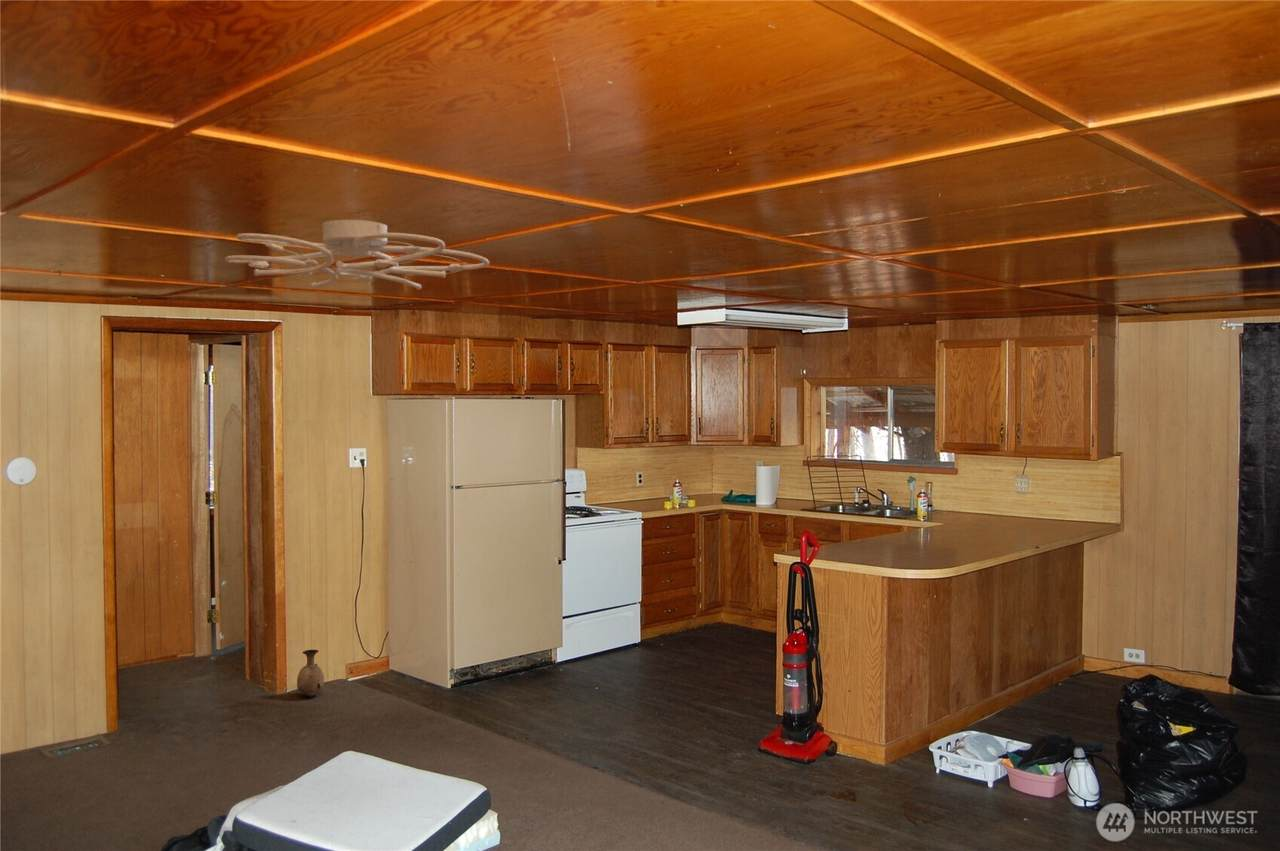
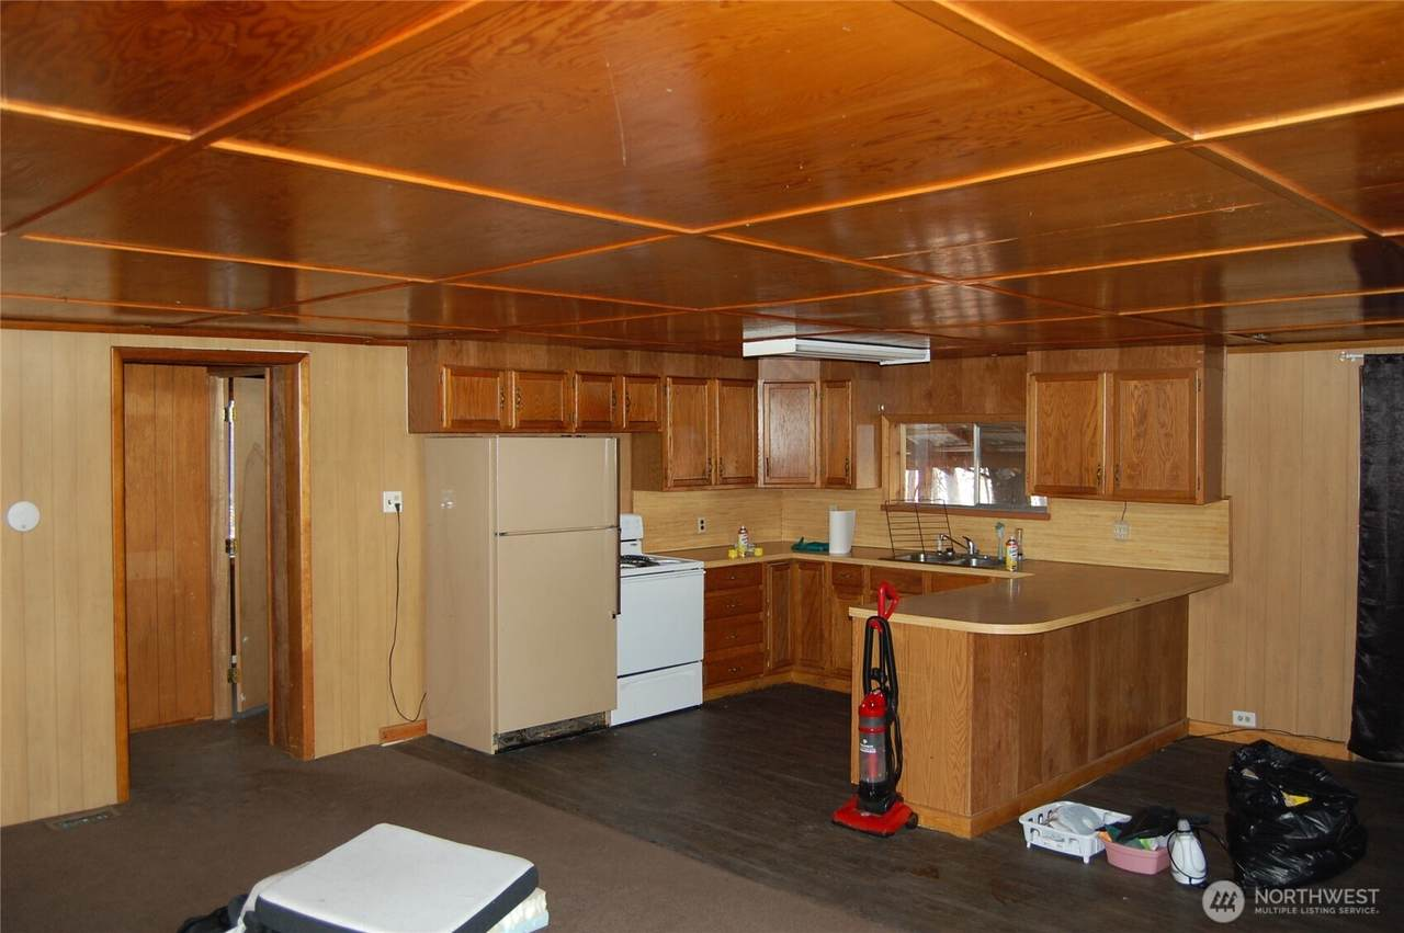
- vase (310, 673)
- ceiling light fixture (359, 254)
